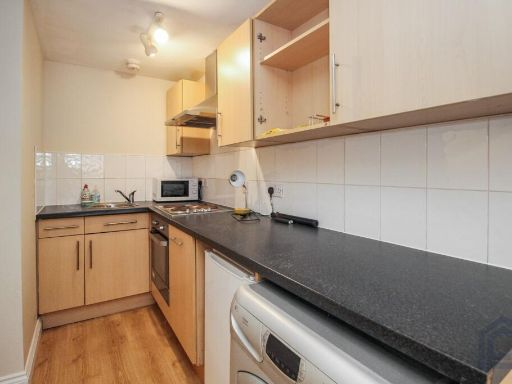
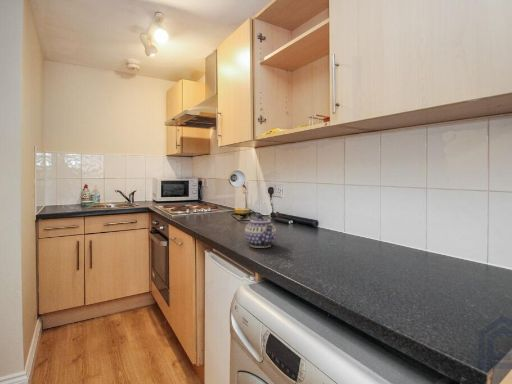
+ teapot (260, 230)
